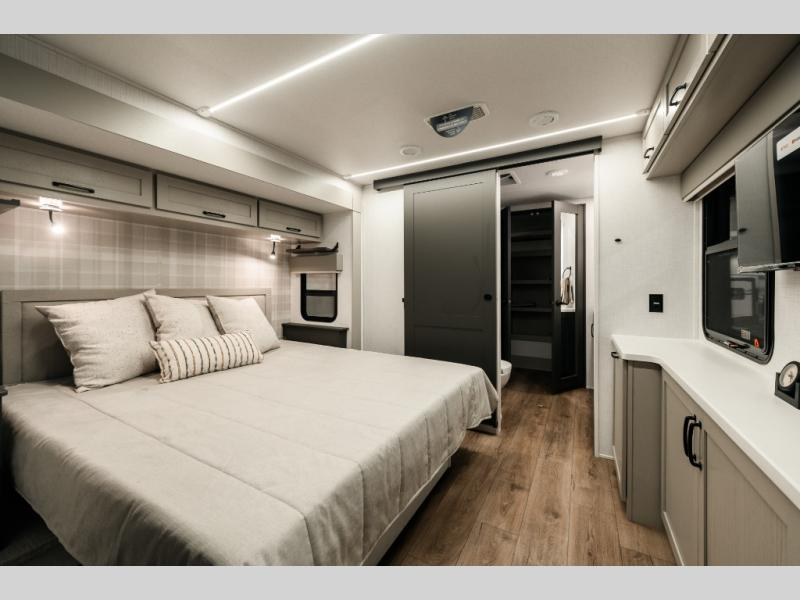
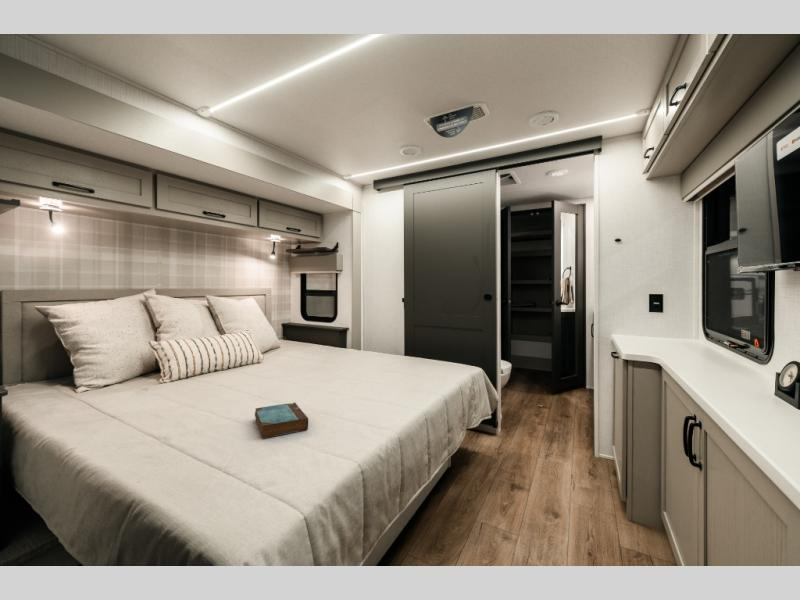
+ book (280, 418)
